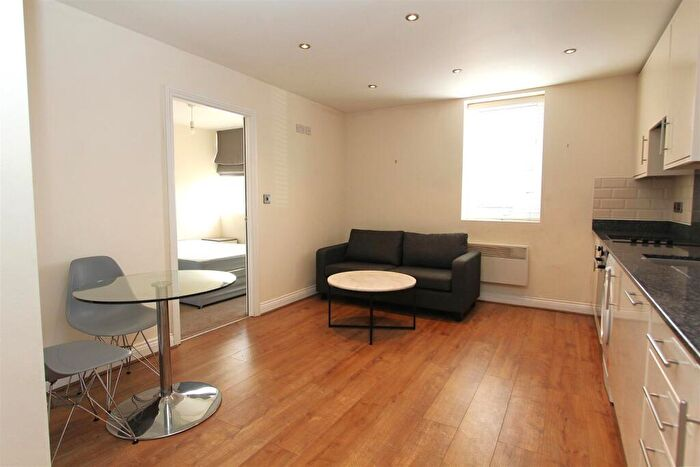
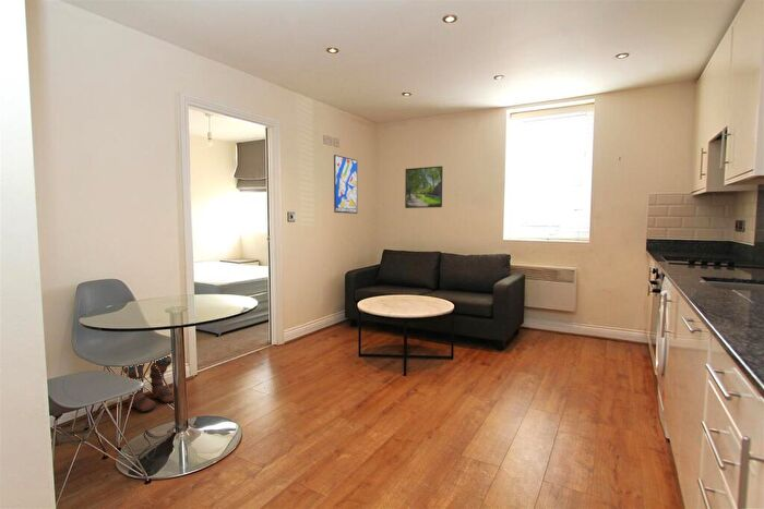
+ wall art (346, 185)
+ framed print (422, 187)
+ boots (156, 377)
